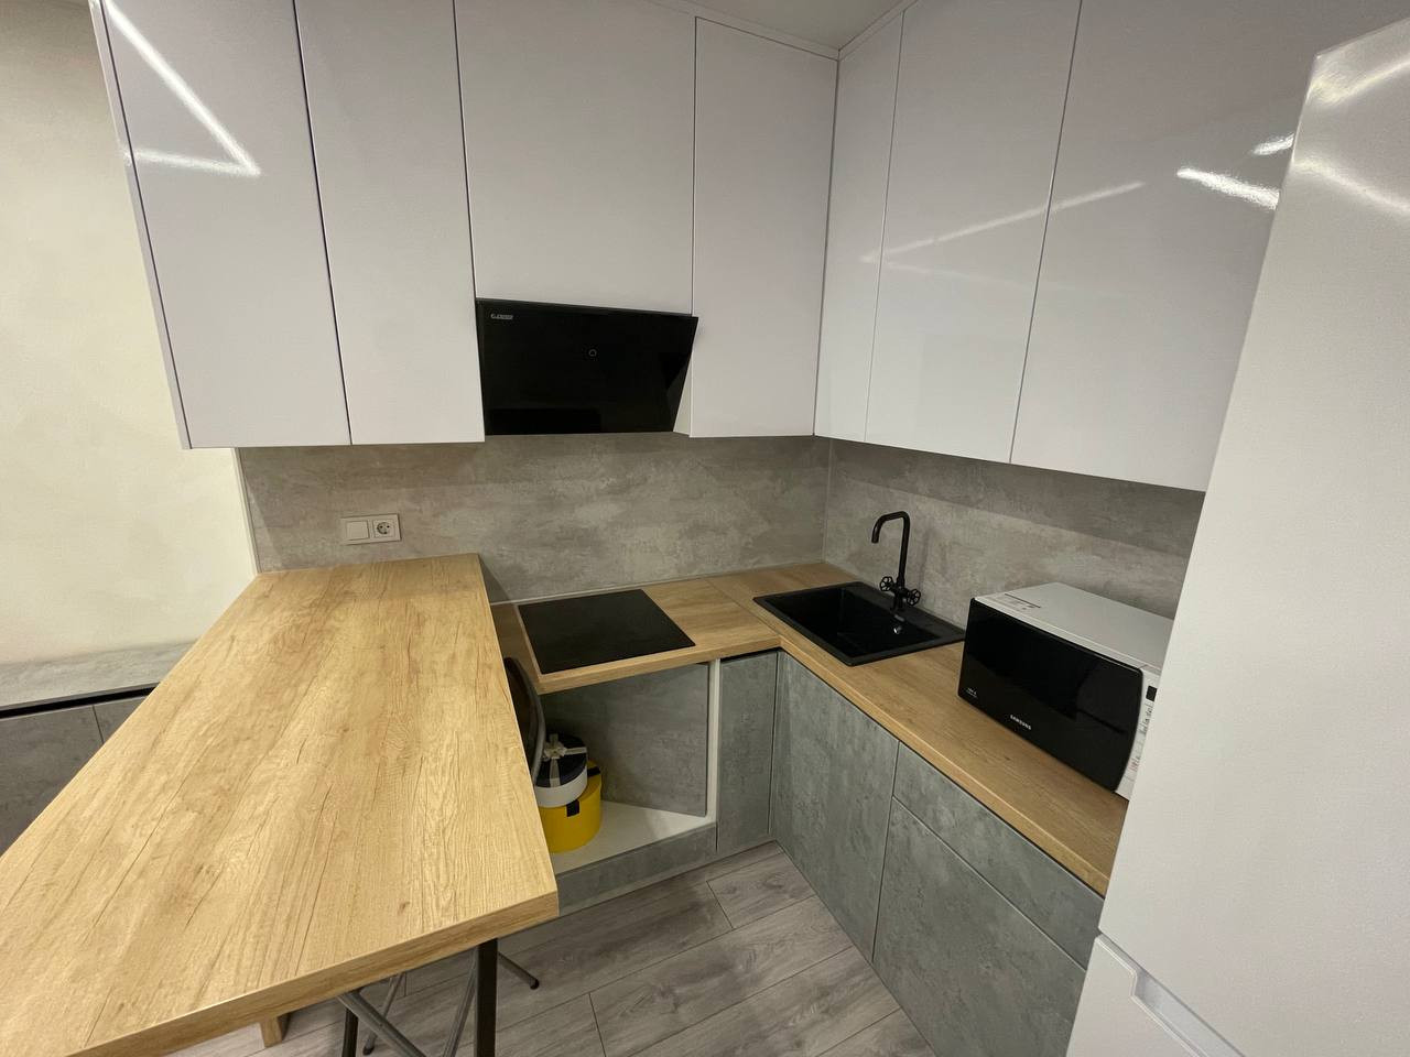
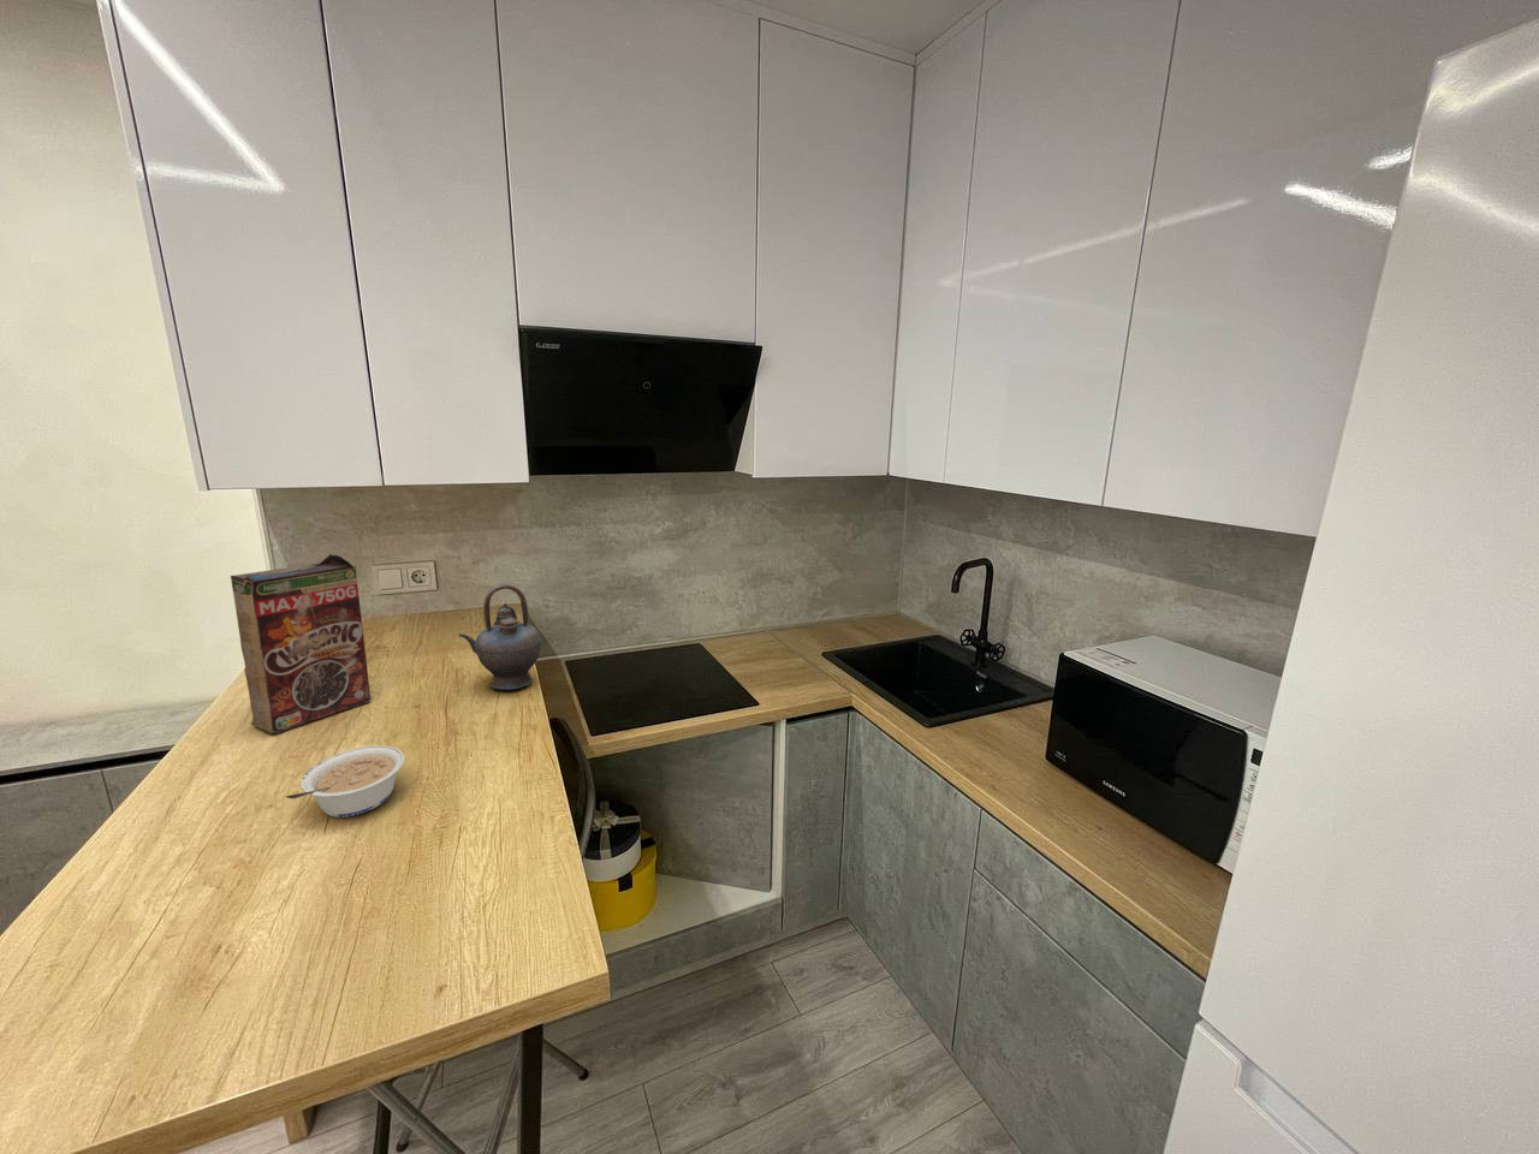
+ legume (355, 783)
+ cereal box (303, 638)
+ teapot (500, 635)
